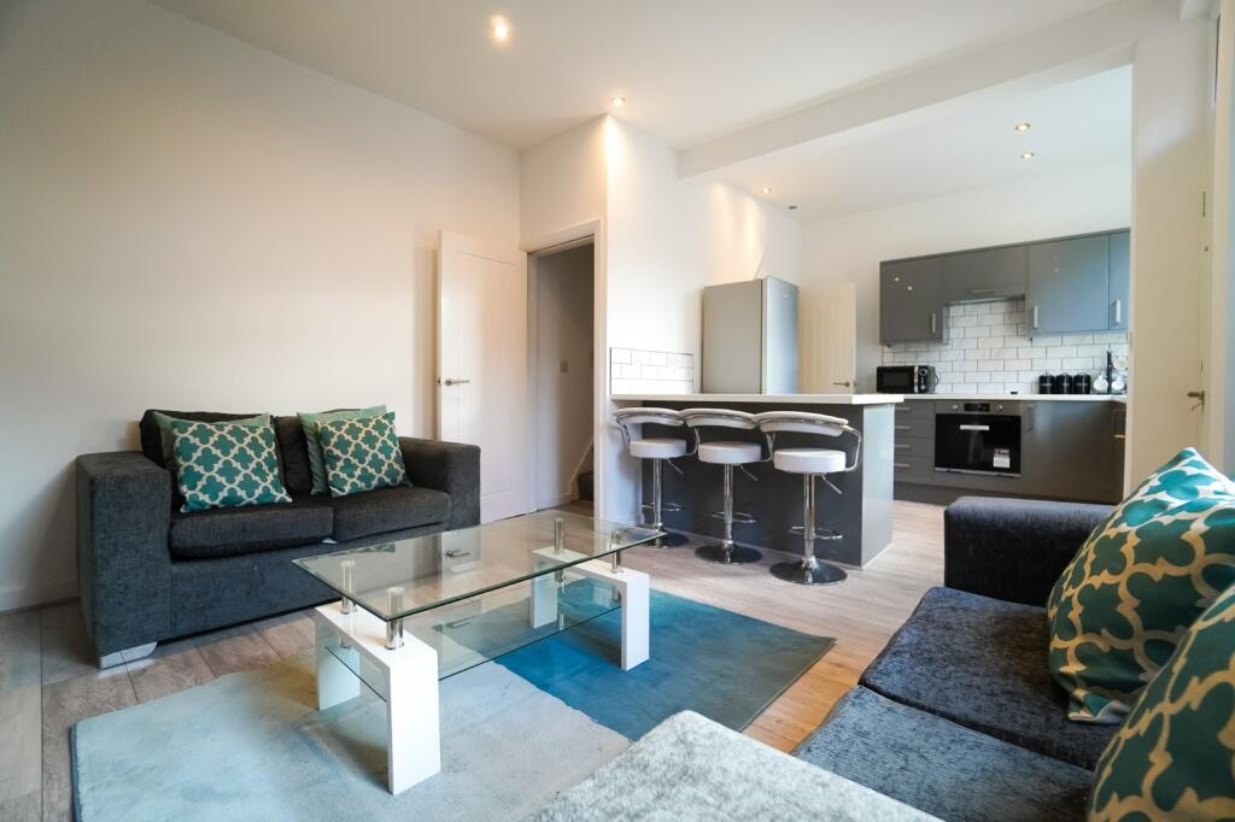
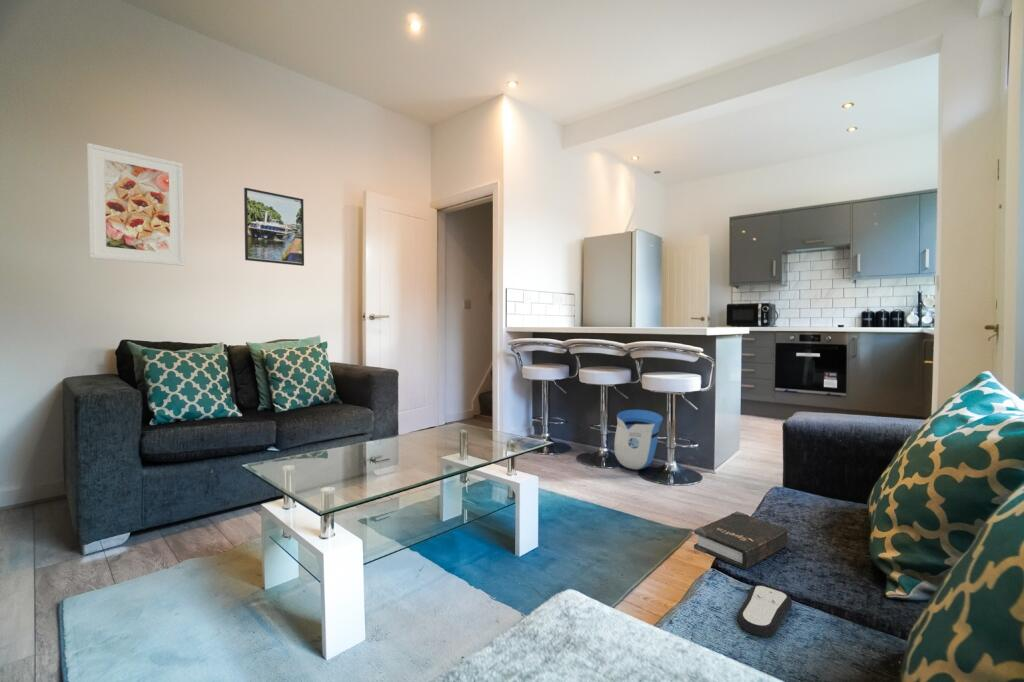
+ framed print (275, 228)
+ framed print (138, 208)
+ hardback book (741, 538)
+ remote control (763, 609)
+ sun visor (638, 440)
